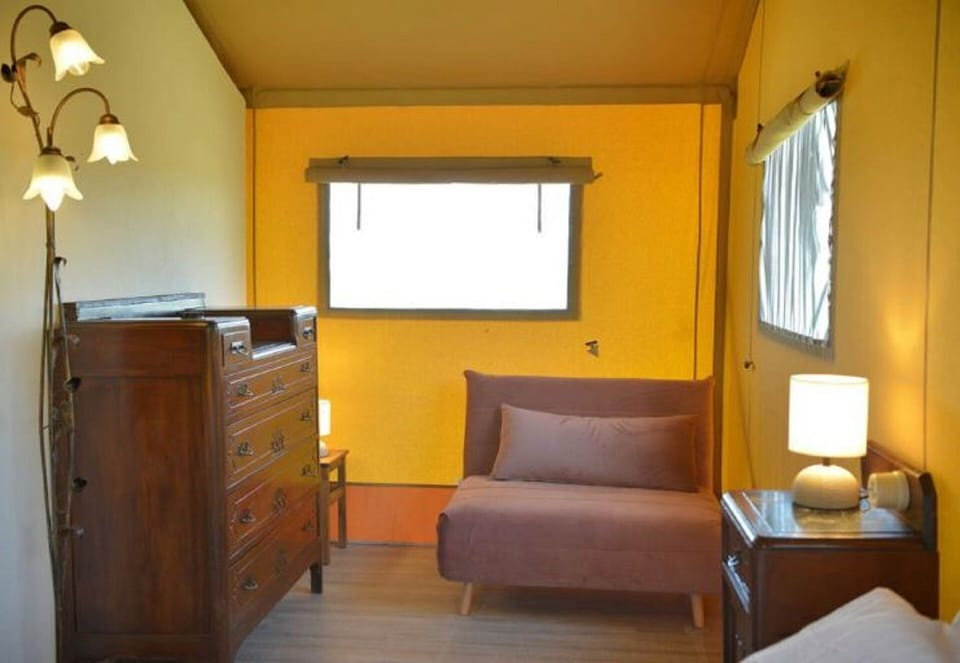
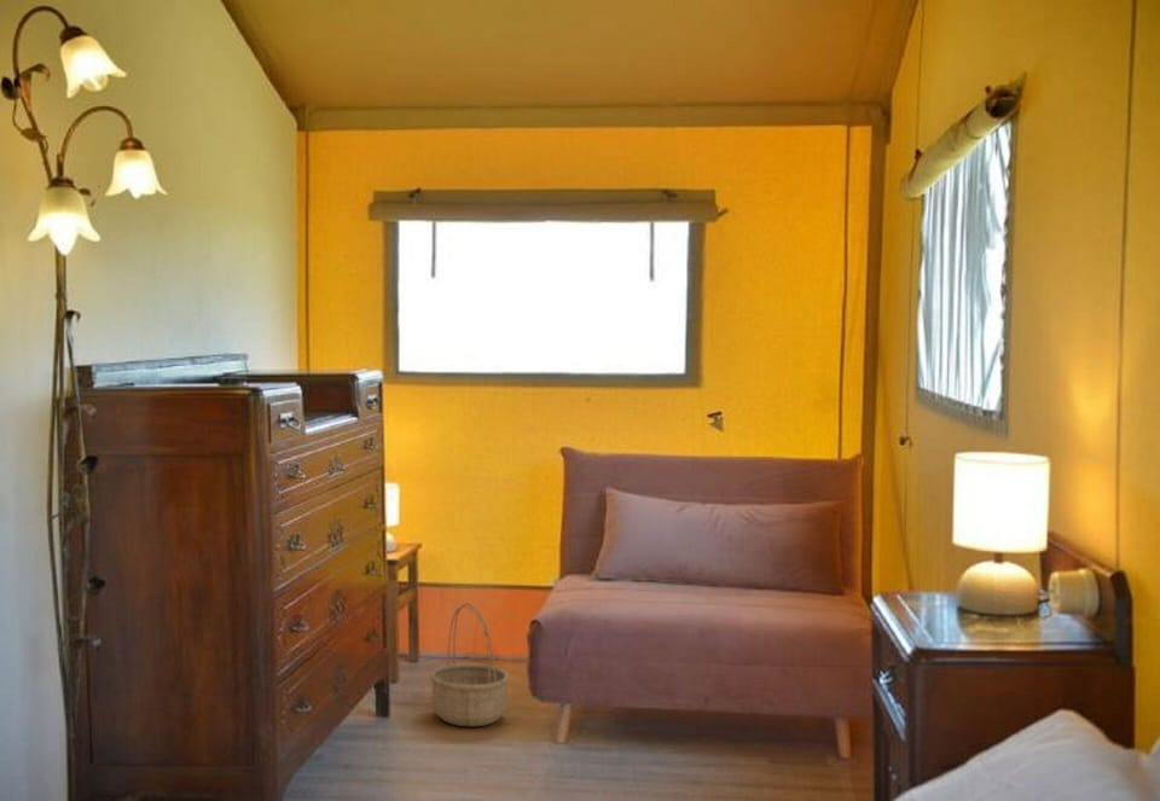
+ basket (469, 663)
